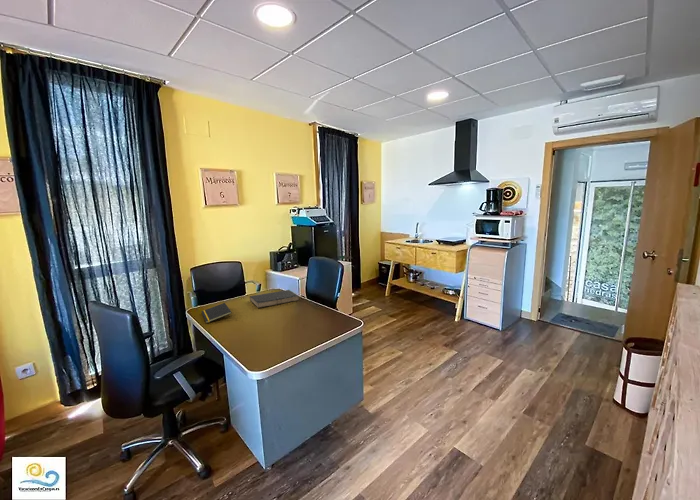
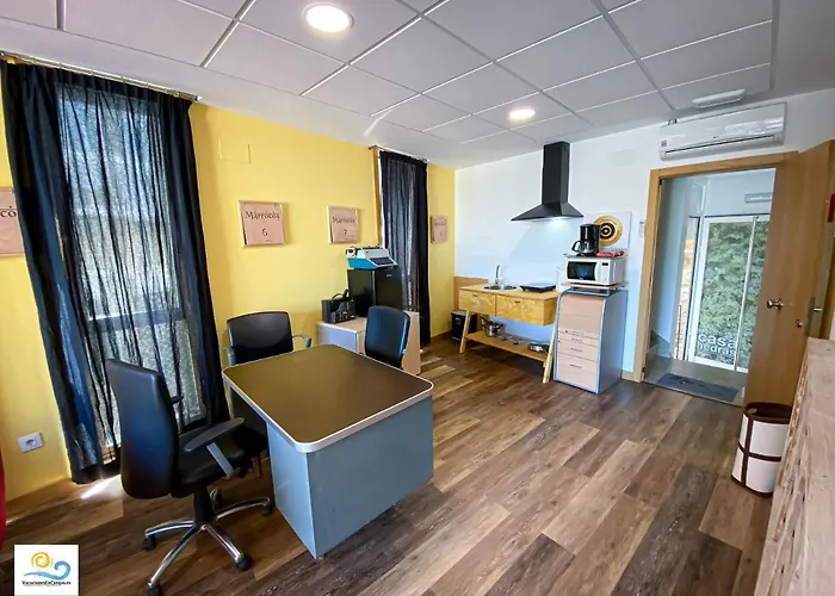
- file folder (274, 297)
- notepad (216, 312)
